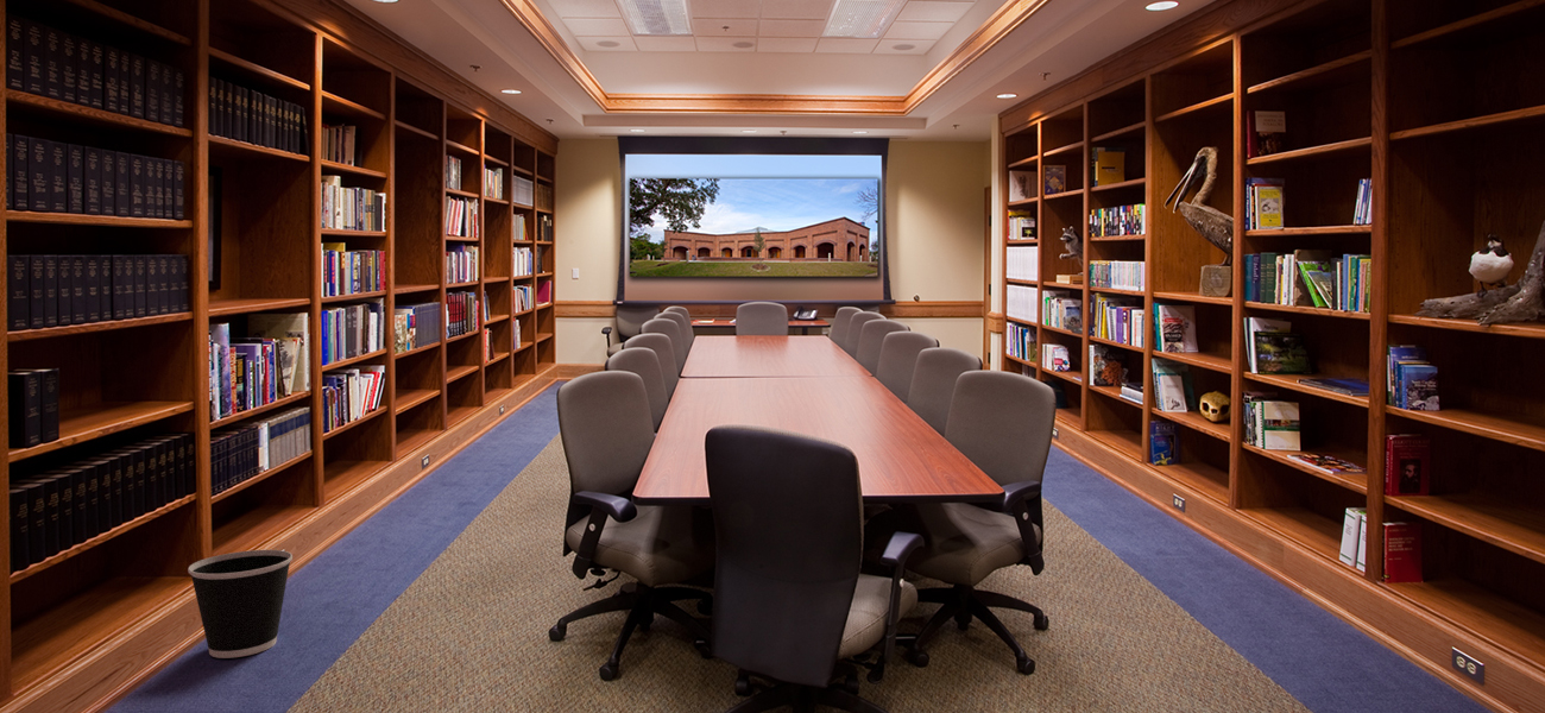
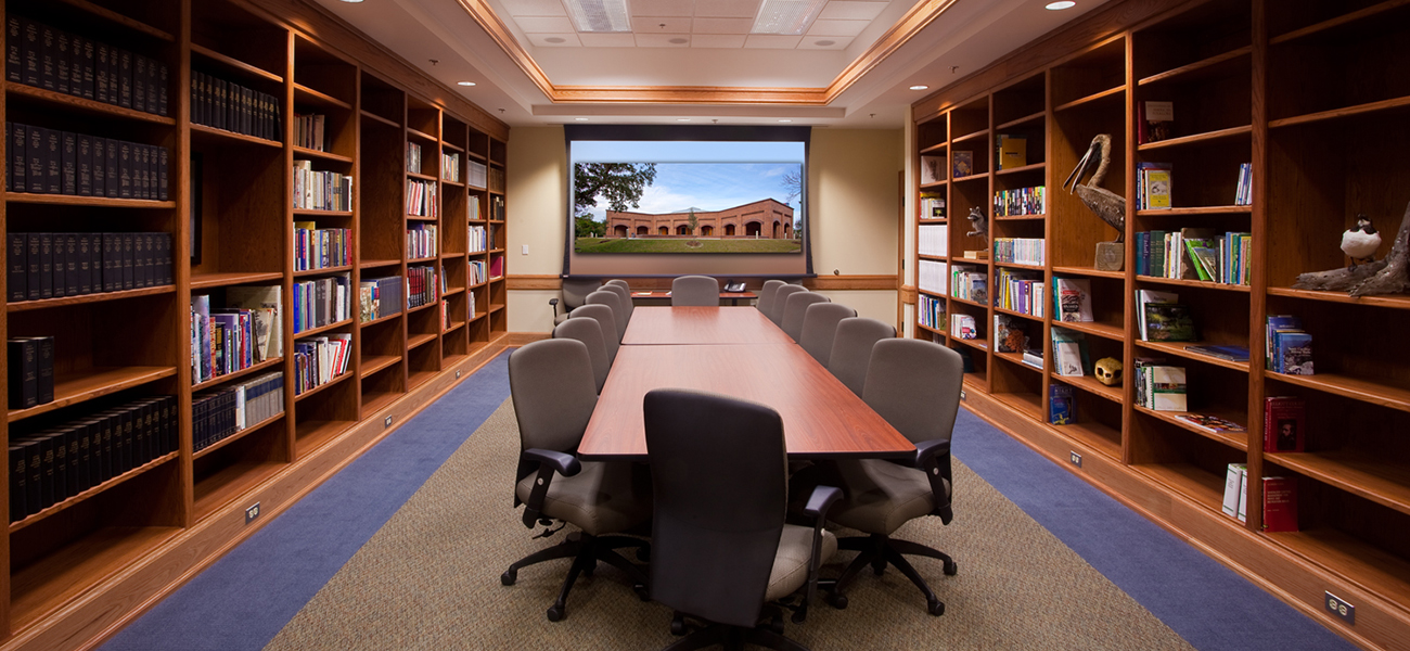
- wastebasket (242, 604)
